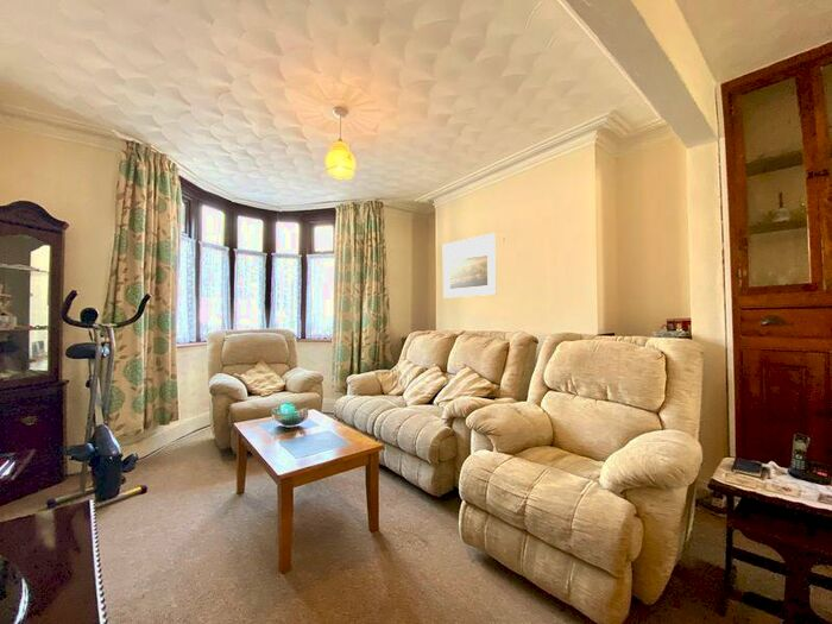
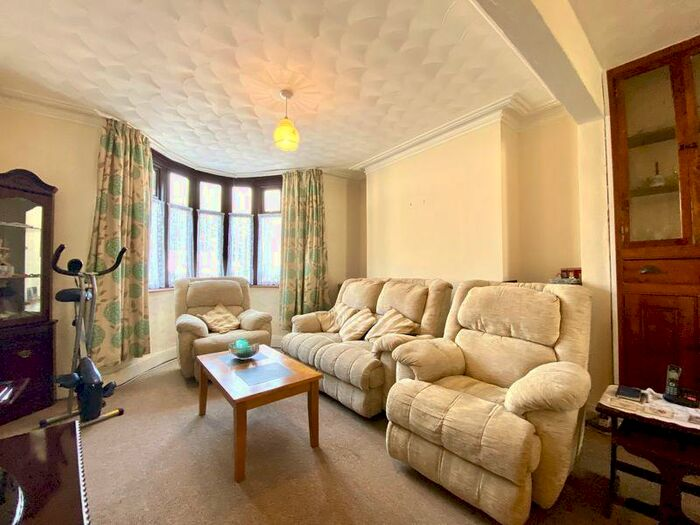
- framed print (467, 267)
